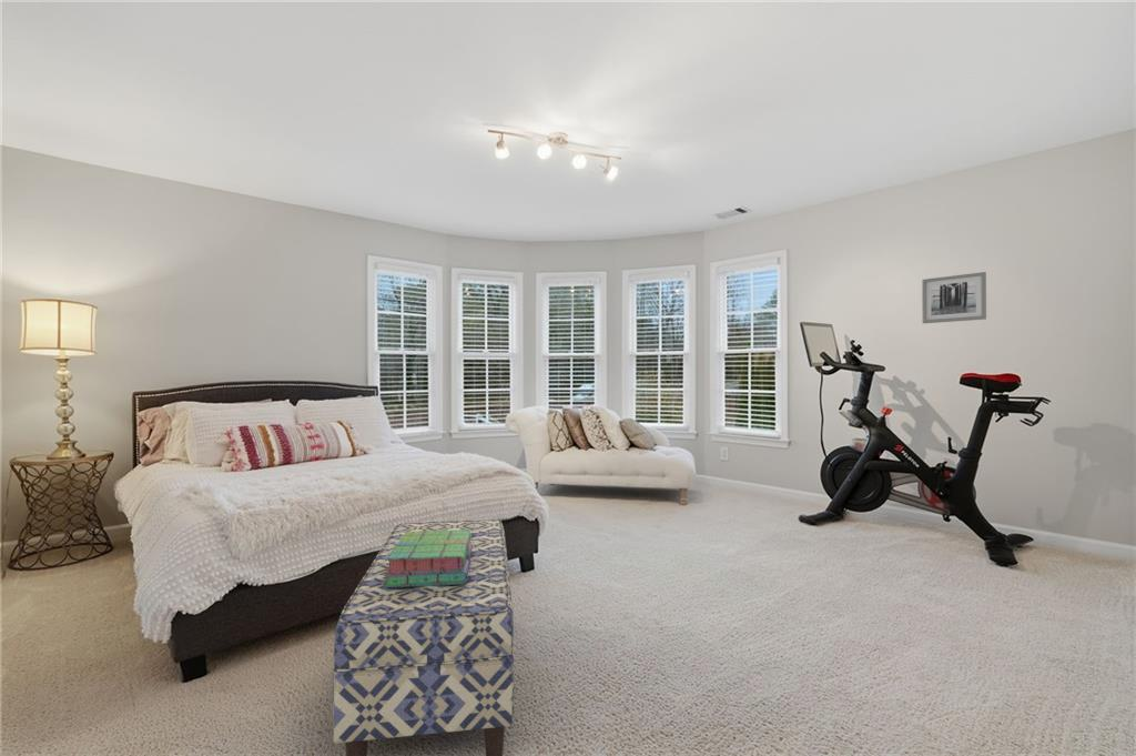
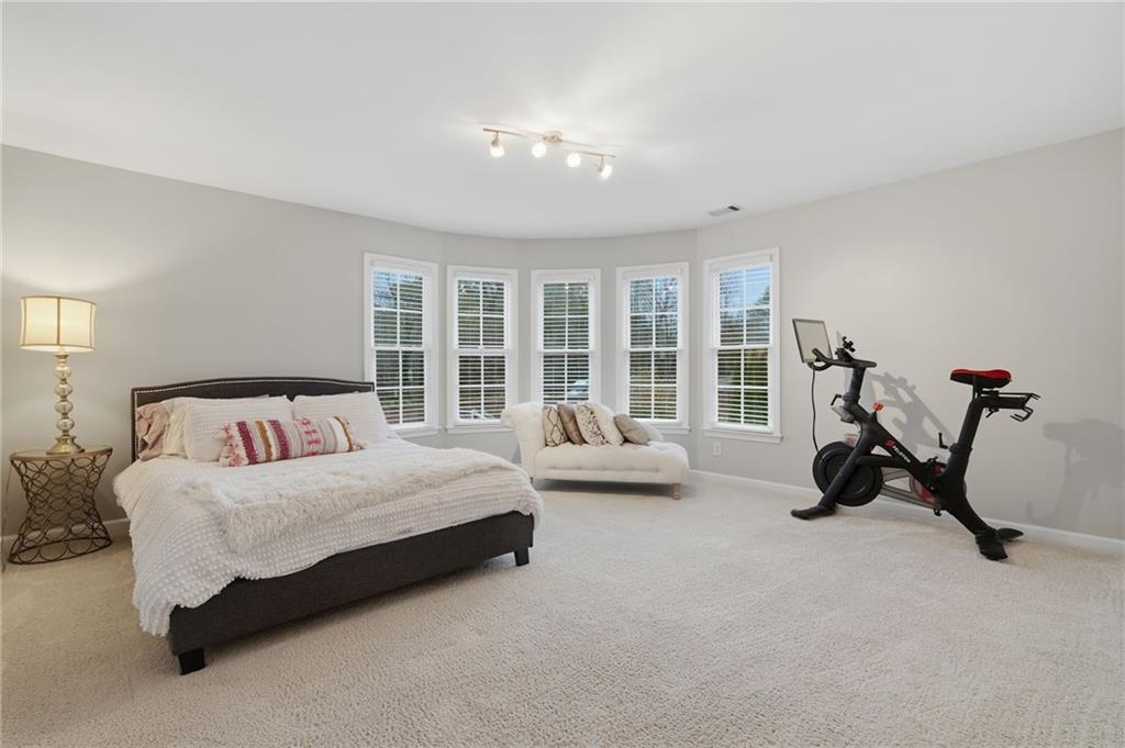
- bench (440, 622)
- stack of books (432, 554)
- wall art (953, 299)
